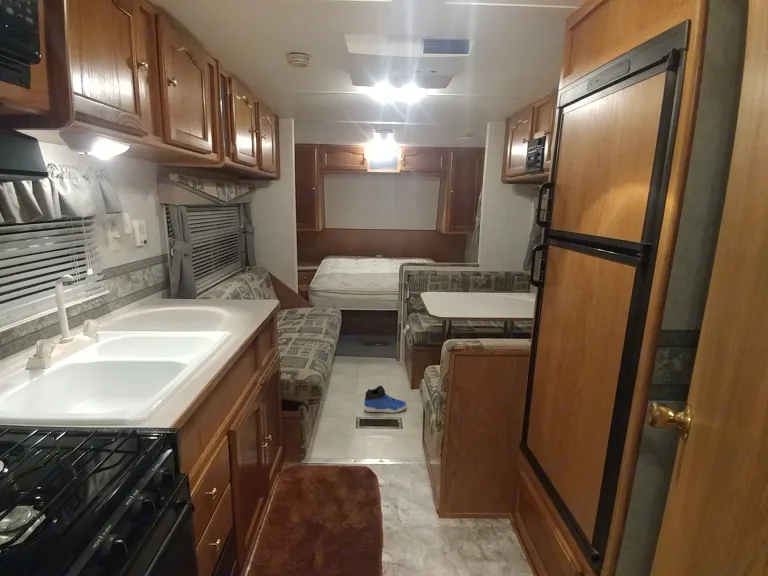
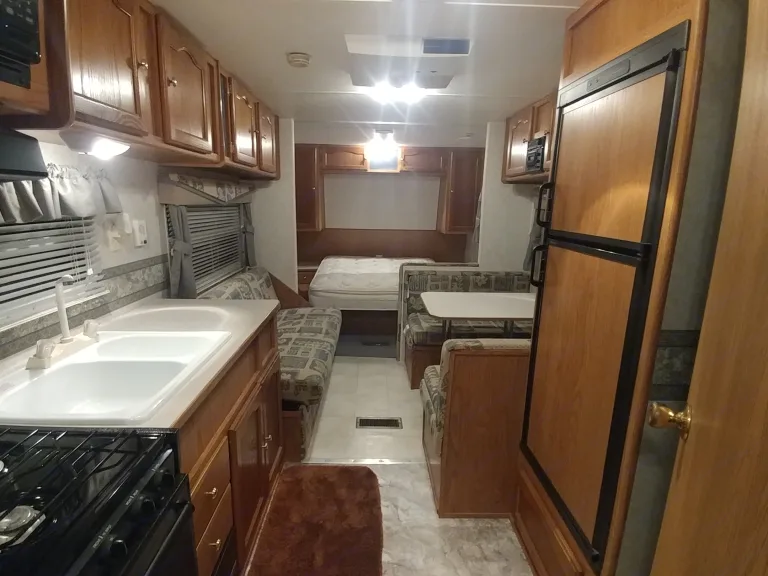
- sneaker (385, 398)
